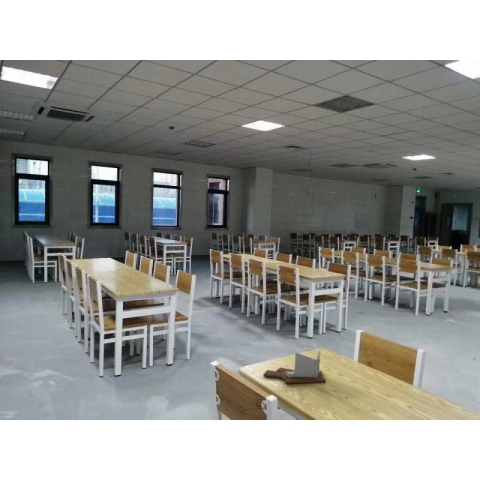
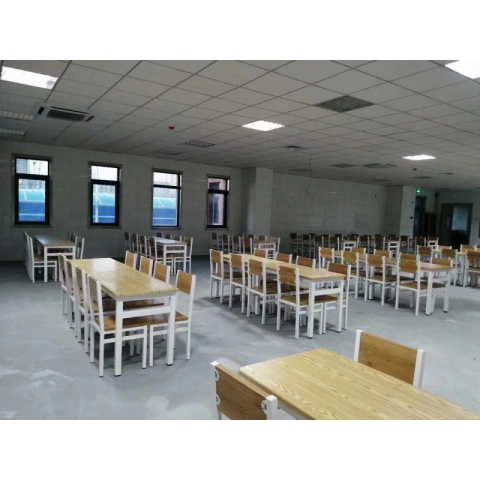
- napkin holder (297, 362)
